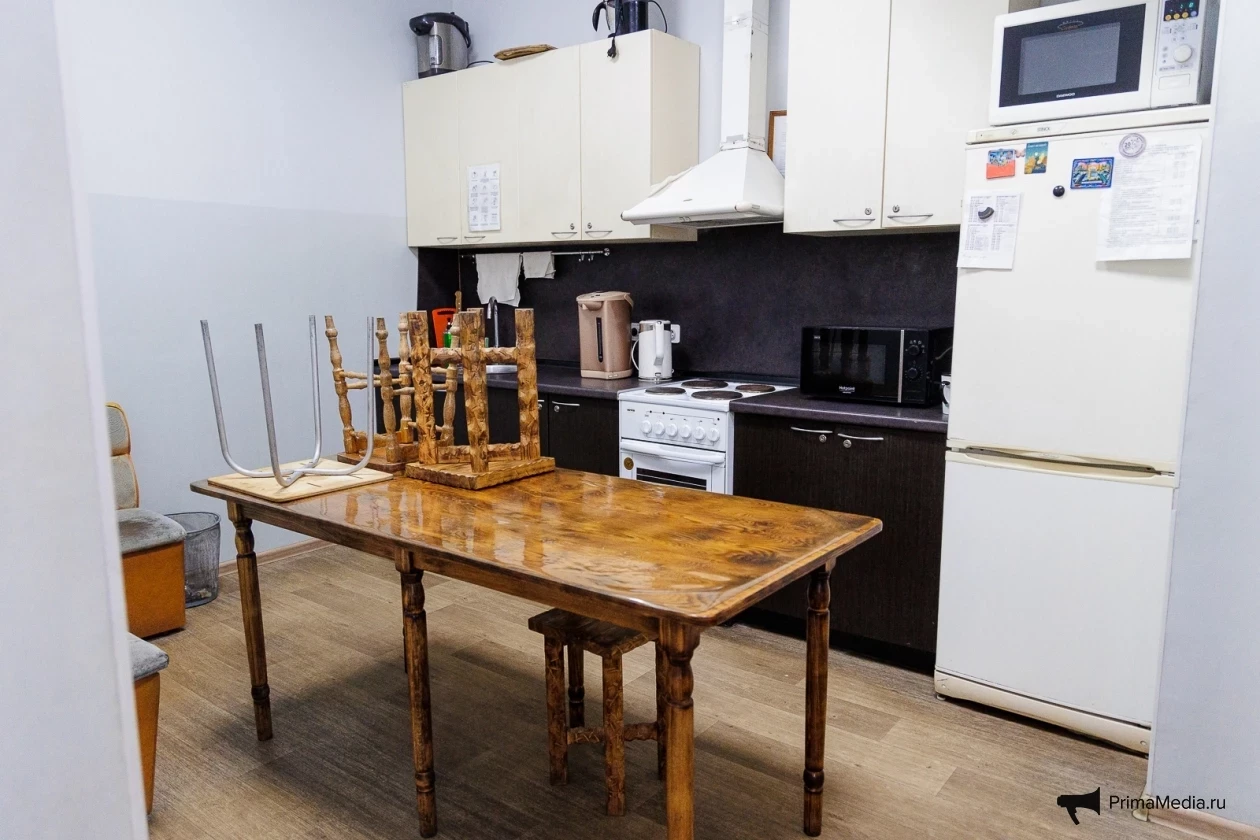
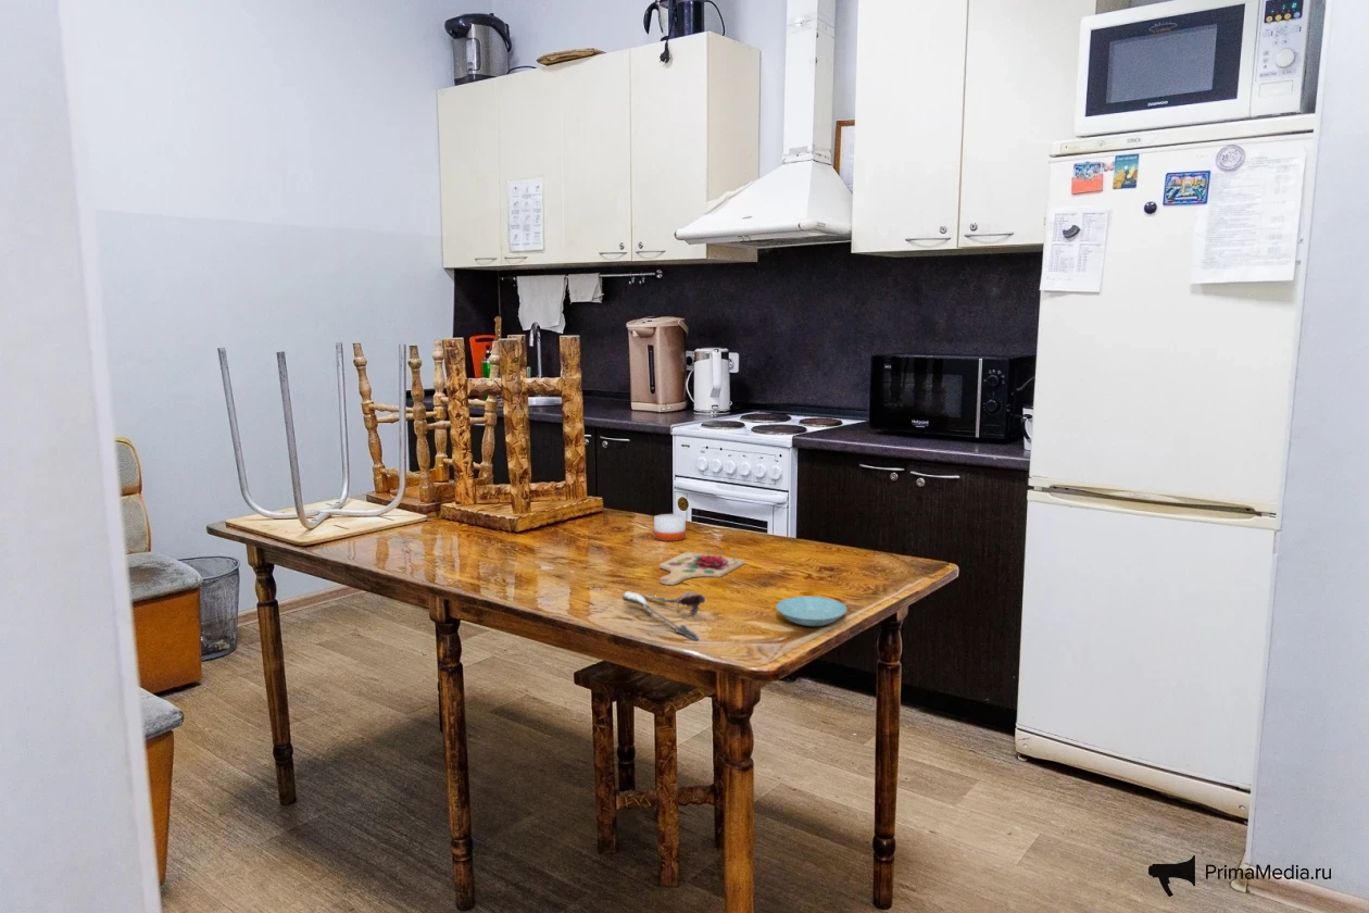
+ candle (669, 516)
+ saucer (811, 613)
+ spoon (665, 601)
+ cutting board (691, 564)
